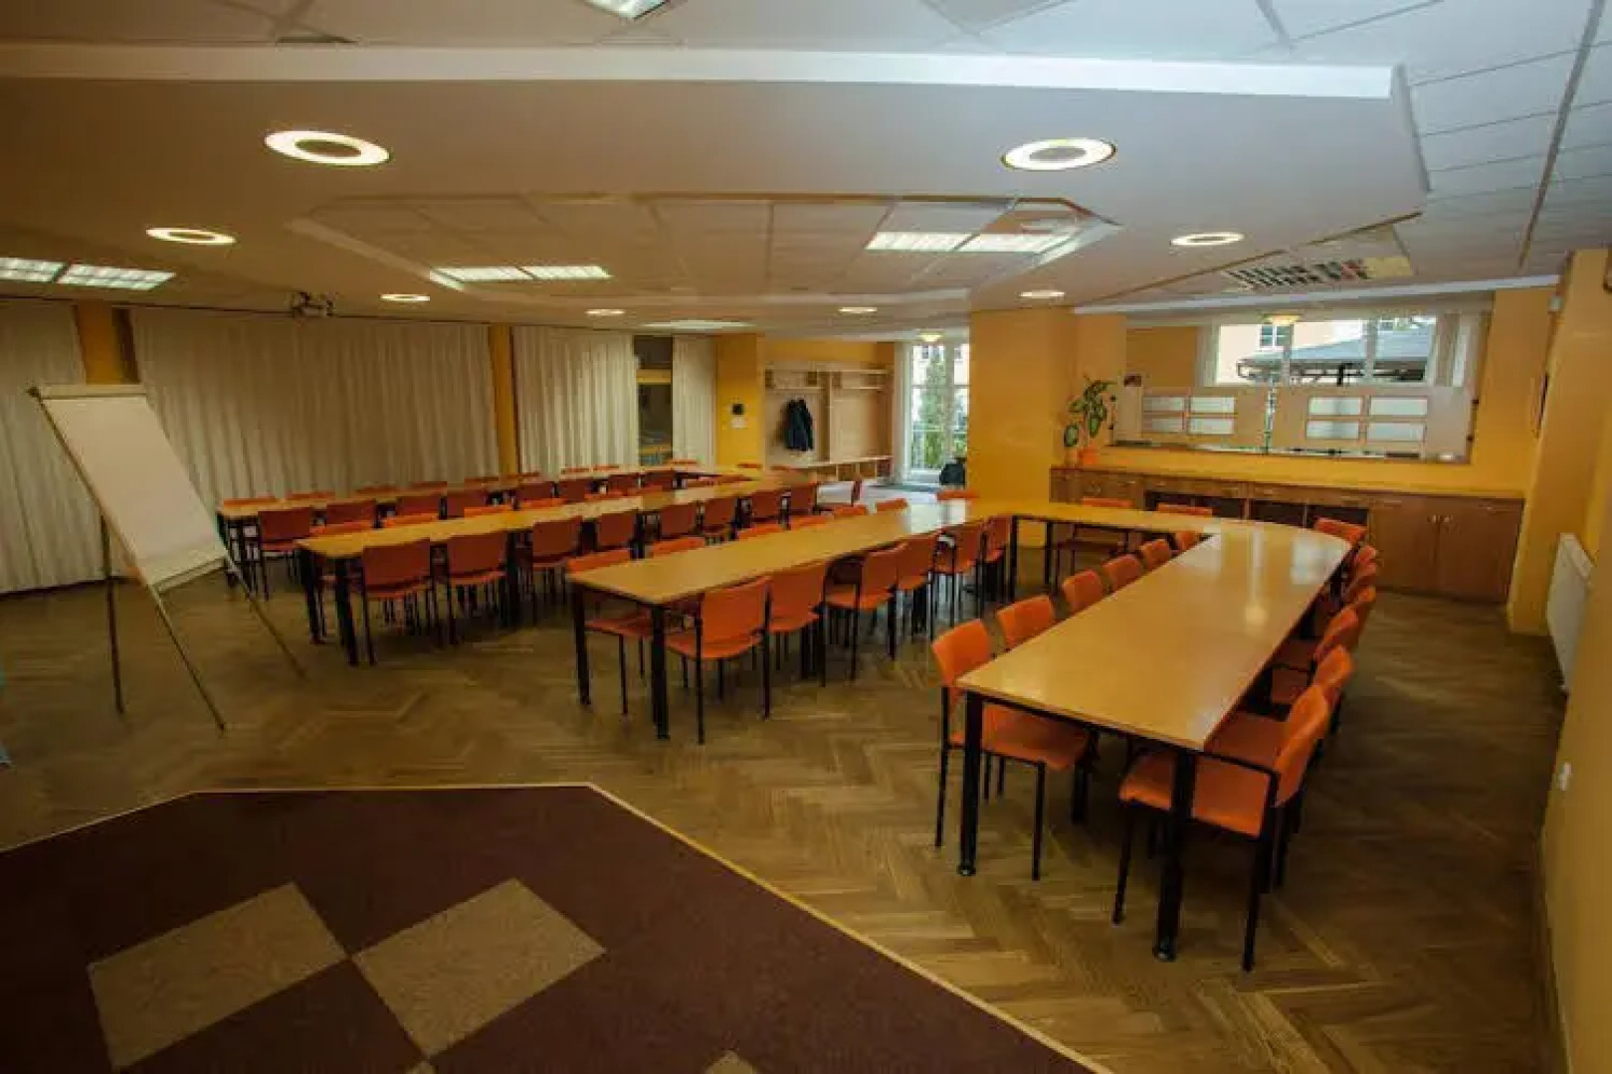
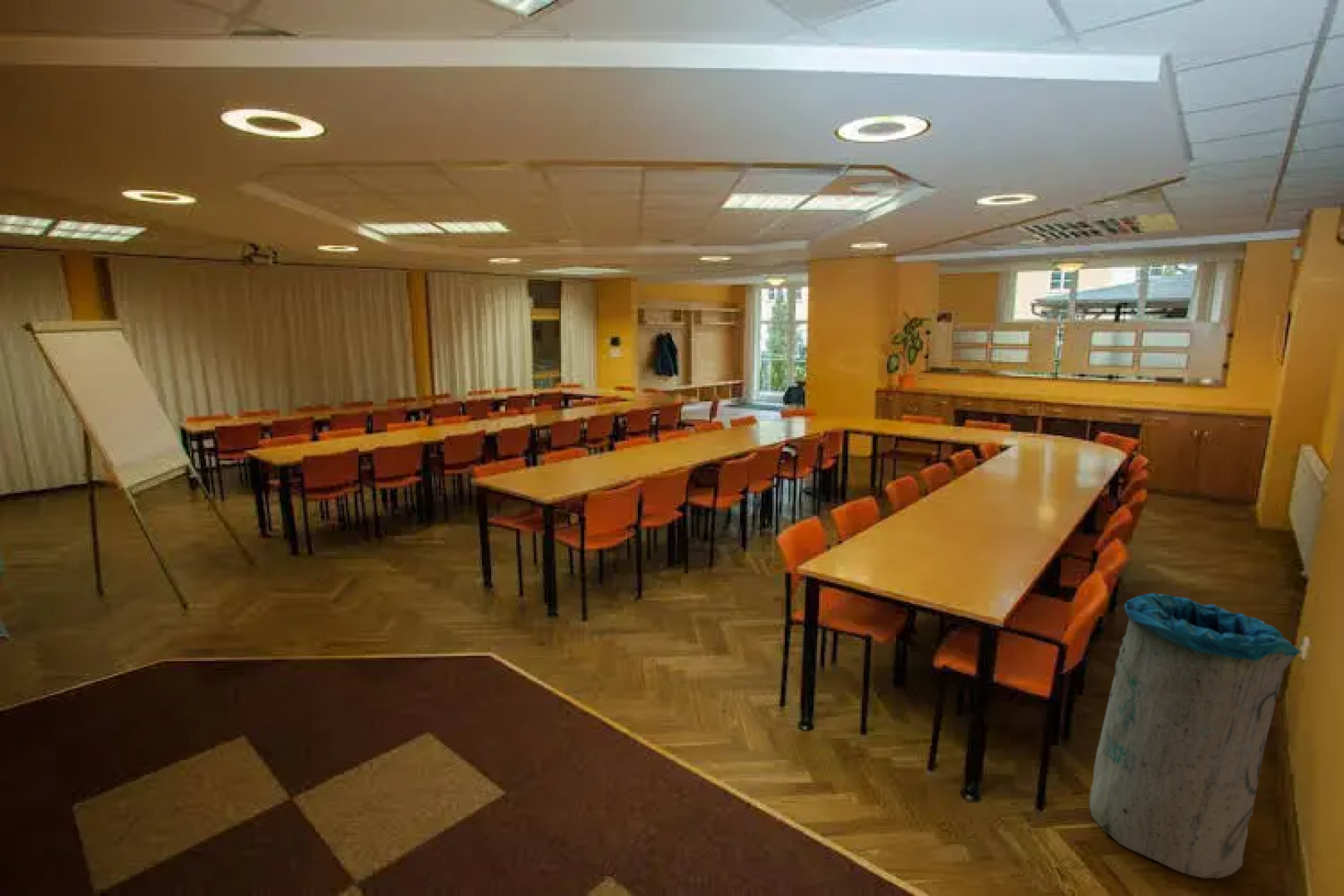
+ trash can (1185, 723)
